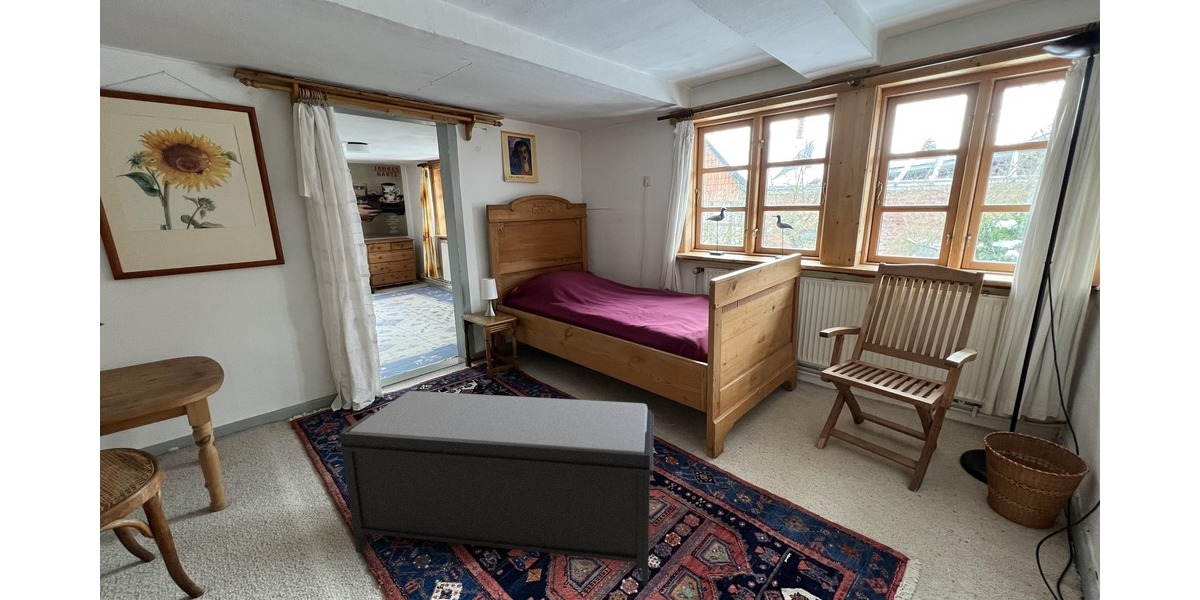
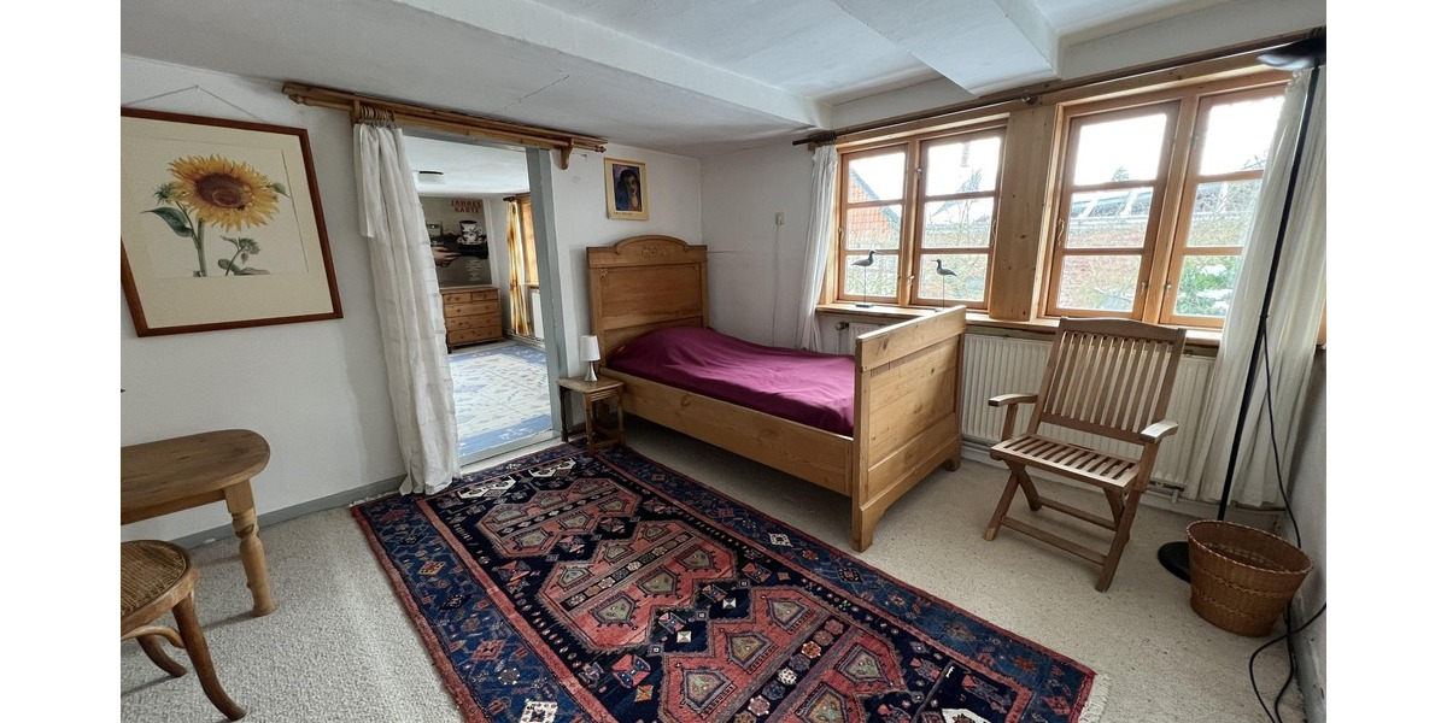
- bench (509, 475)
